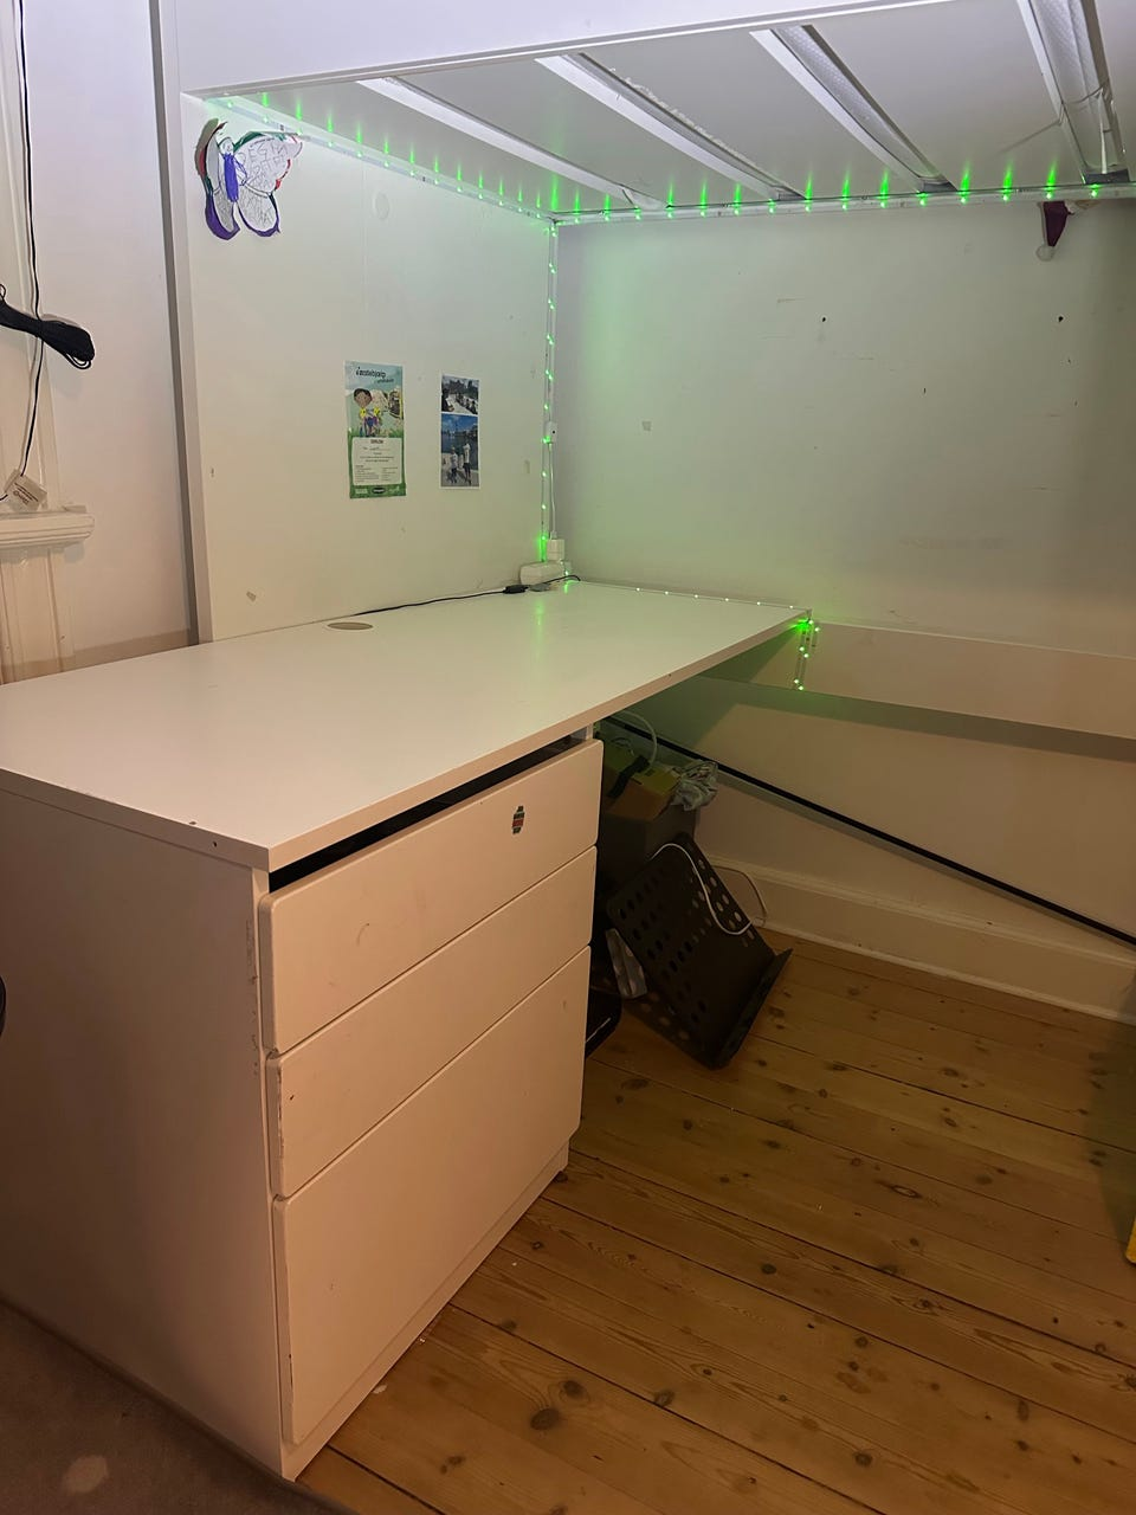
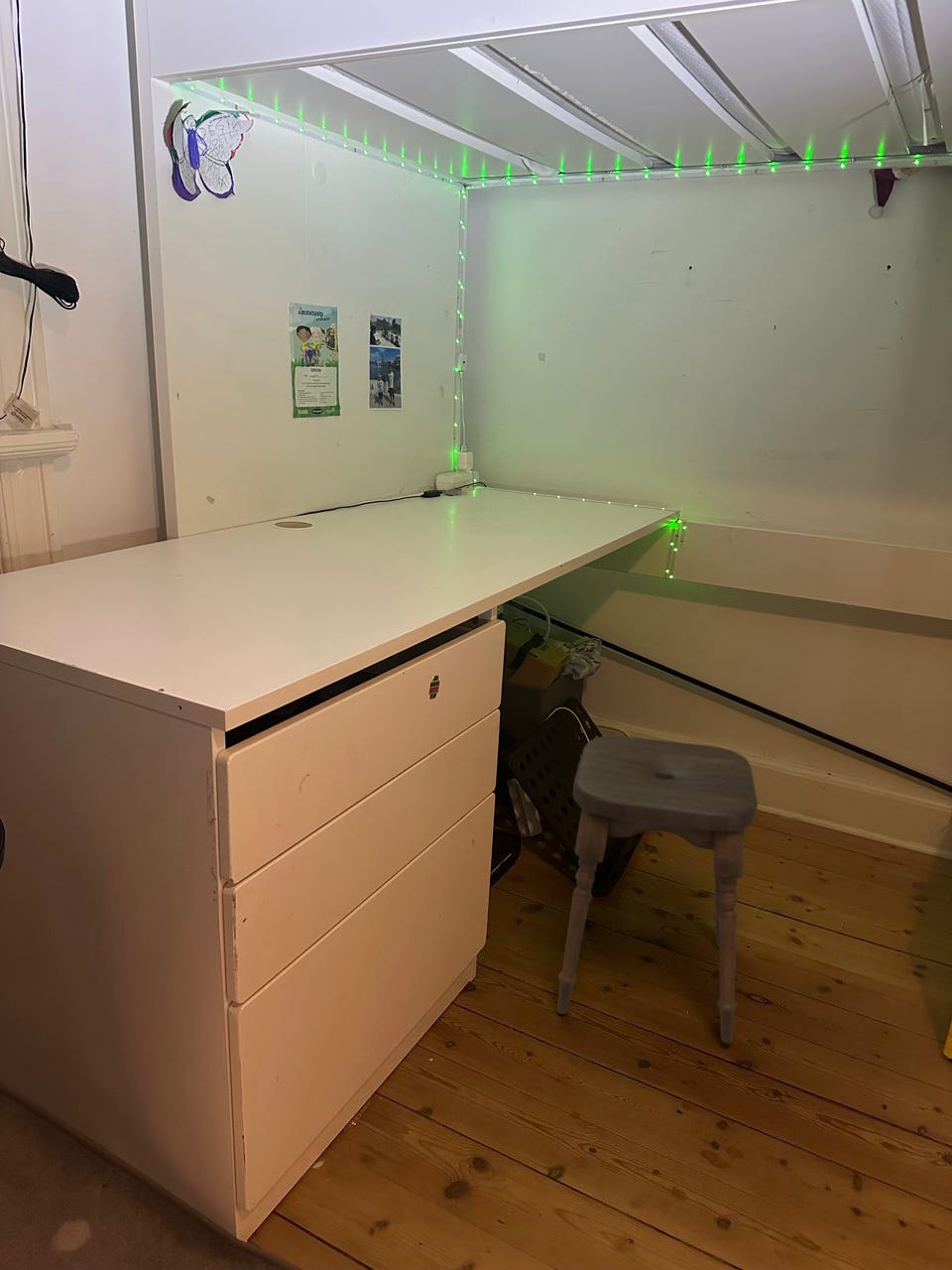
+ stool (659, 830)
